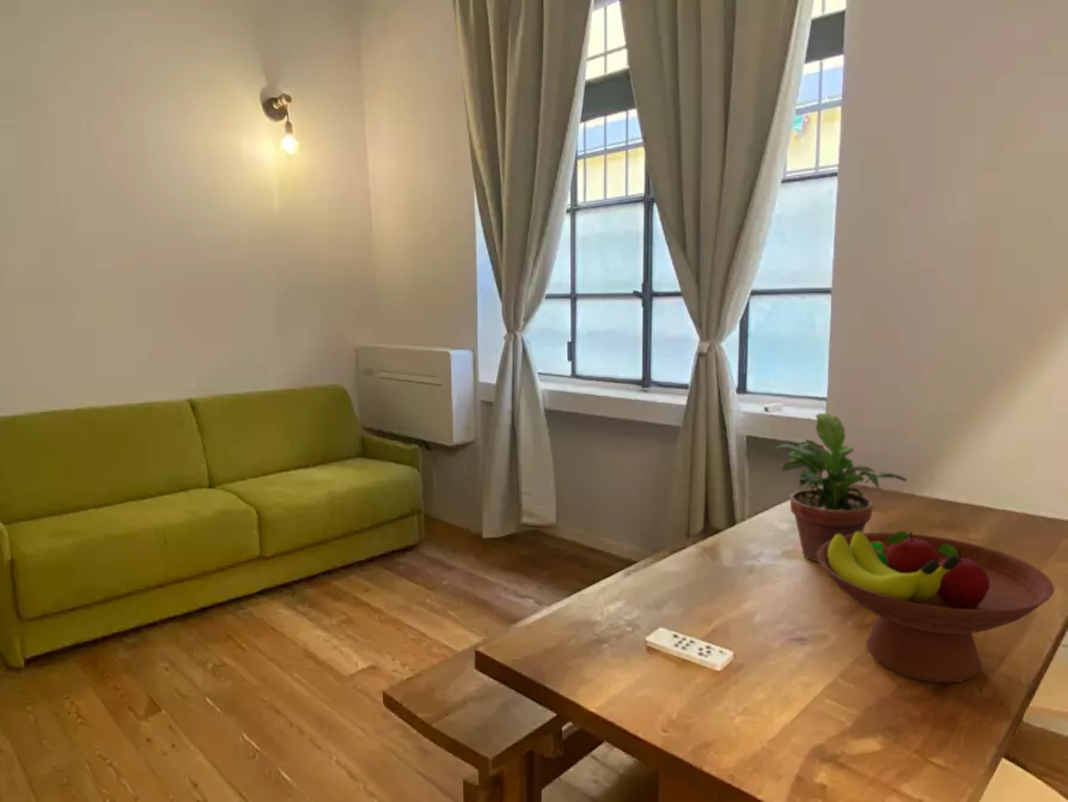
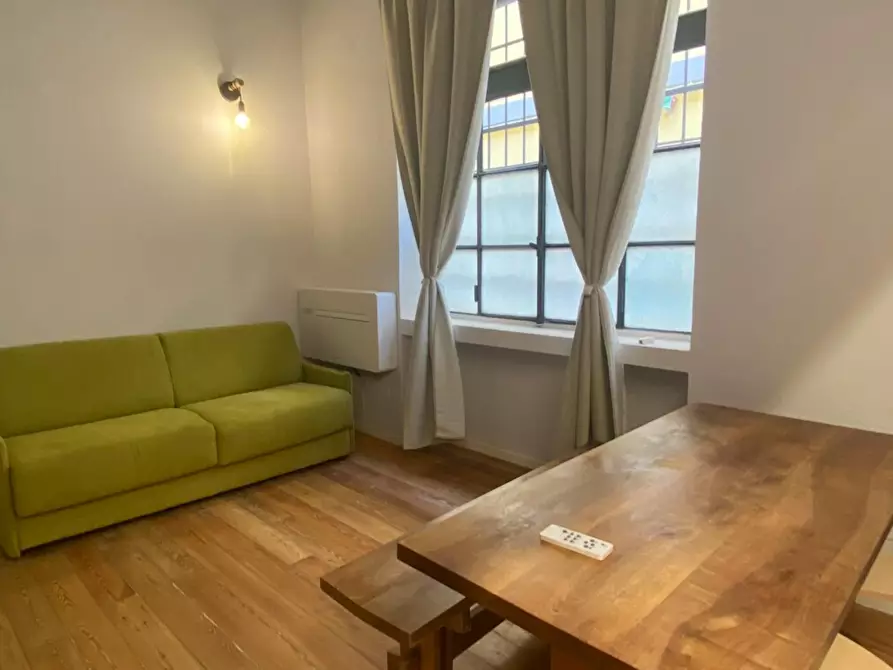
- potted plant (836, 493)
- fruit bowl (926, 595)
